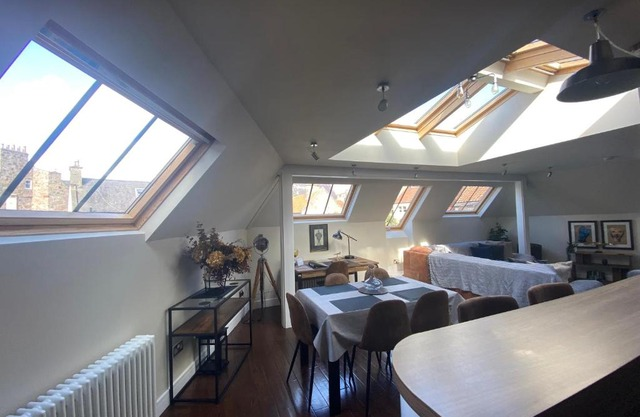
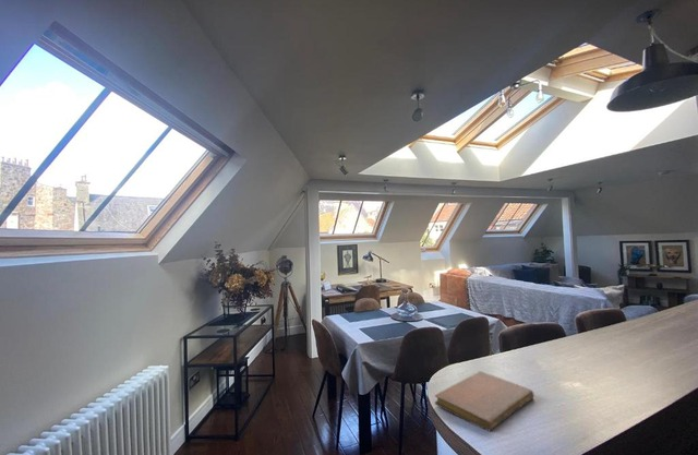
+ notebook (484, 396)
